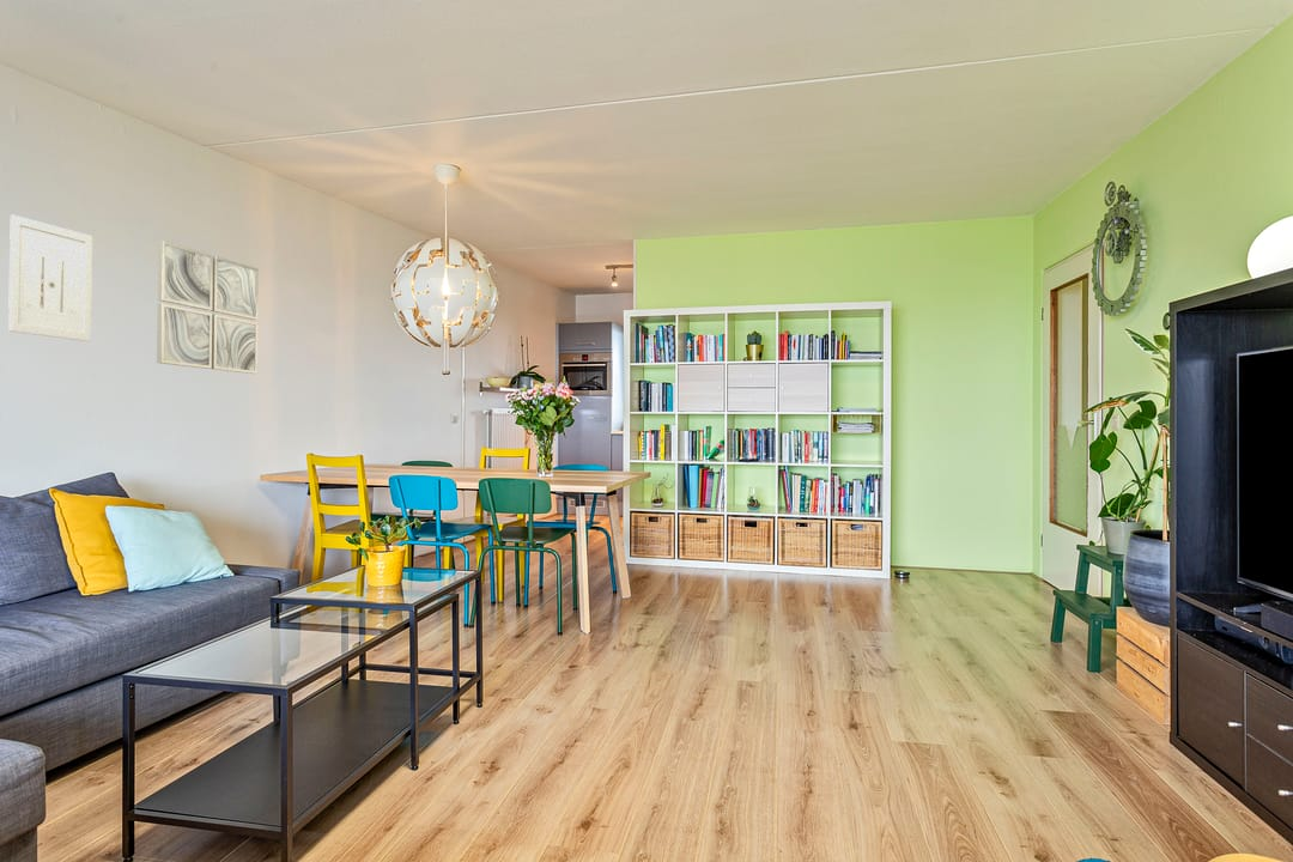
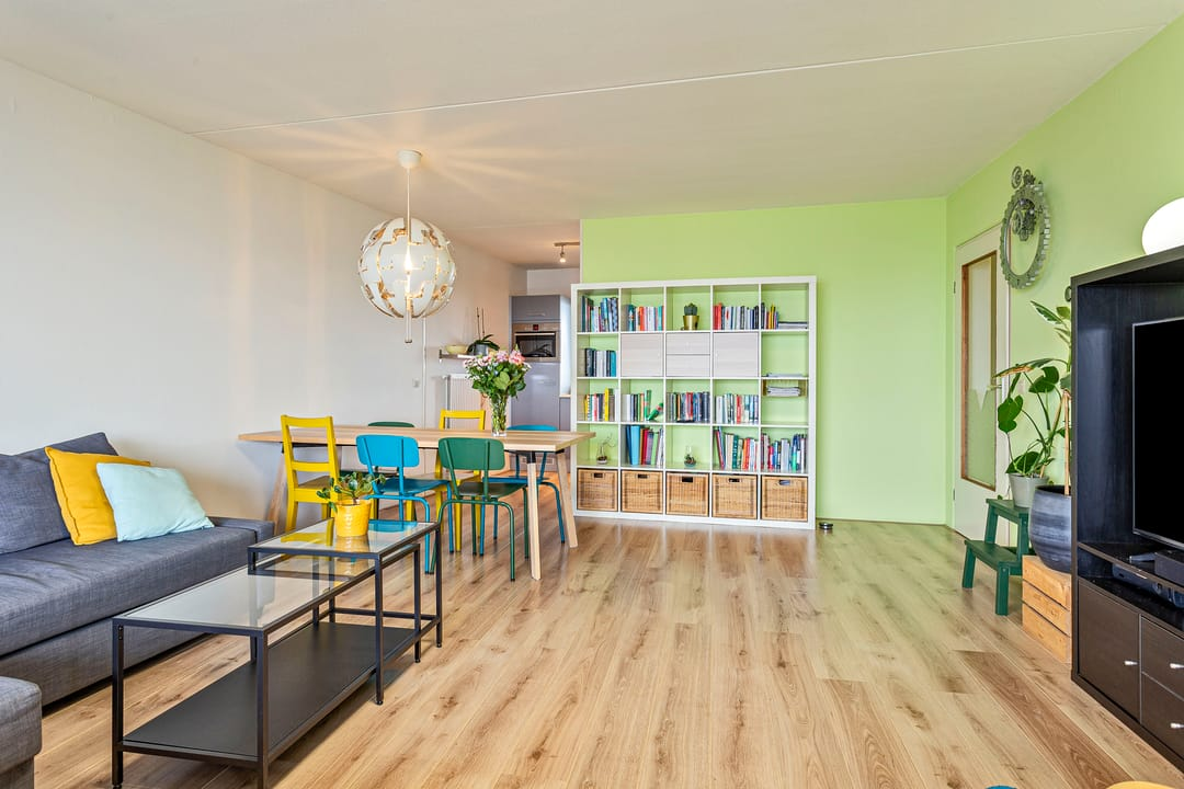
- wall art (211, 310)
- wall art (51, 280)
